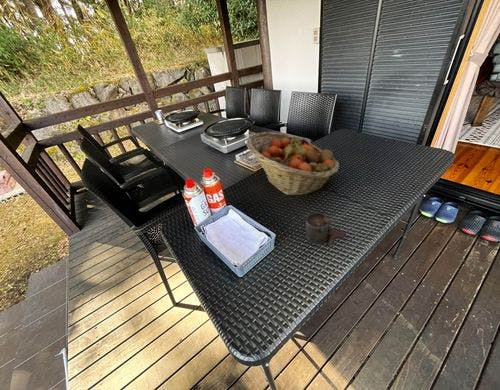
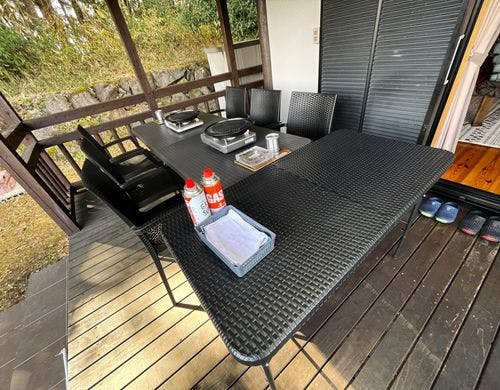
- paint can (325, 226)
- fruit basket (290, 158)
